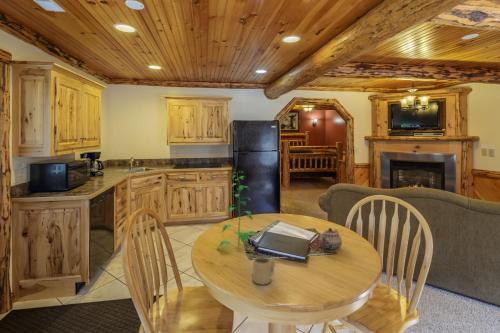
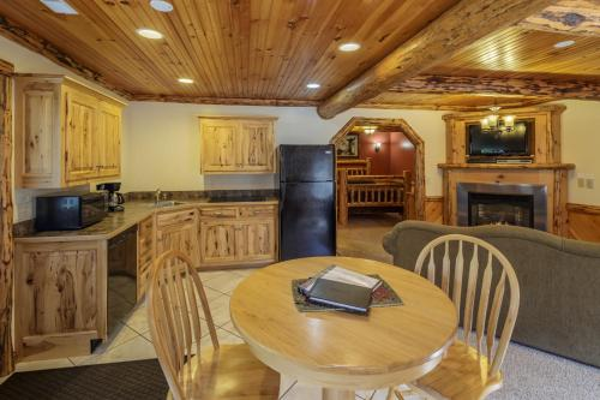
- teapot (330, 238)
- cup (264, 269)
- plant (238, 210)
